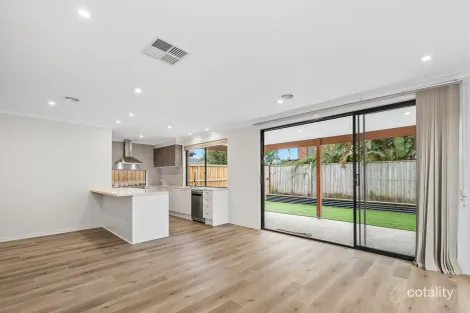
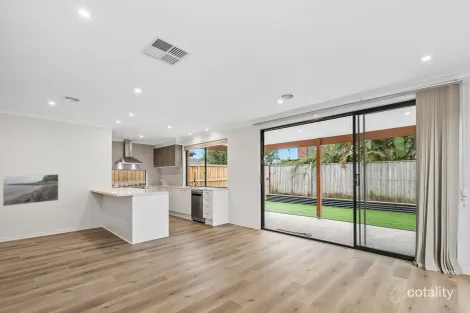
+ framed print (32, 189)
